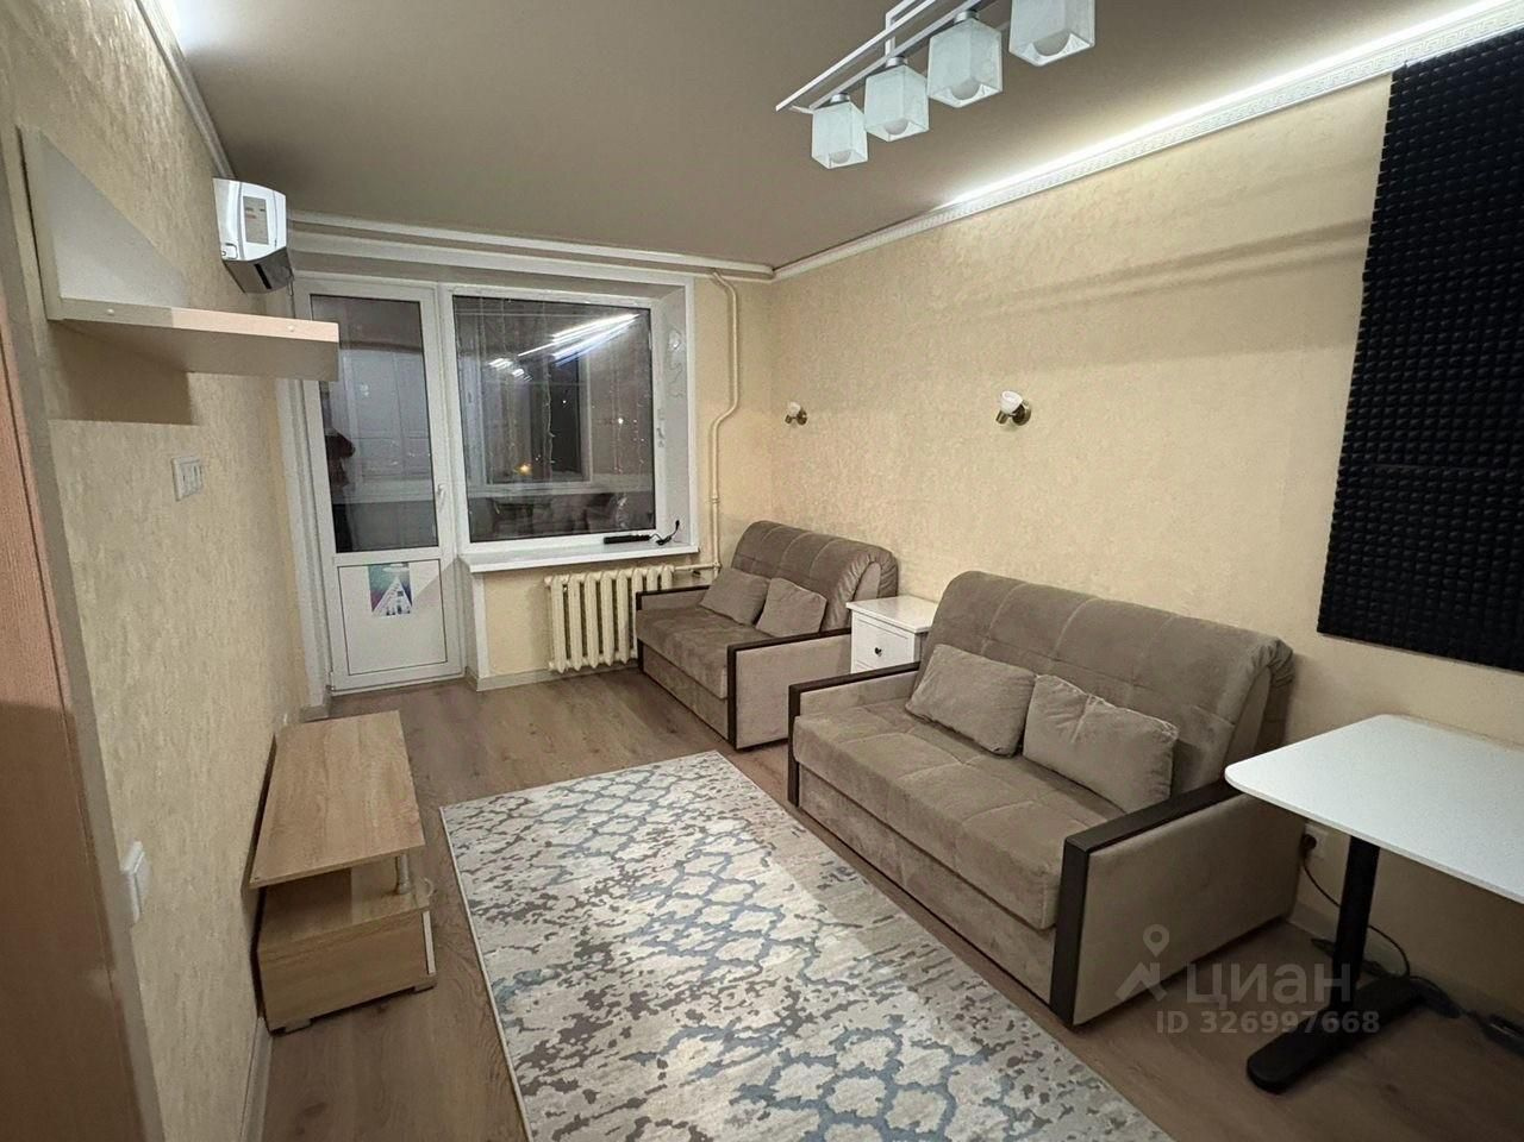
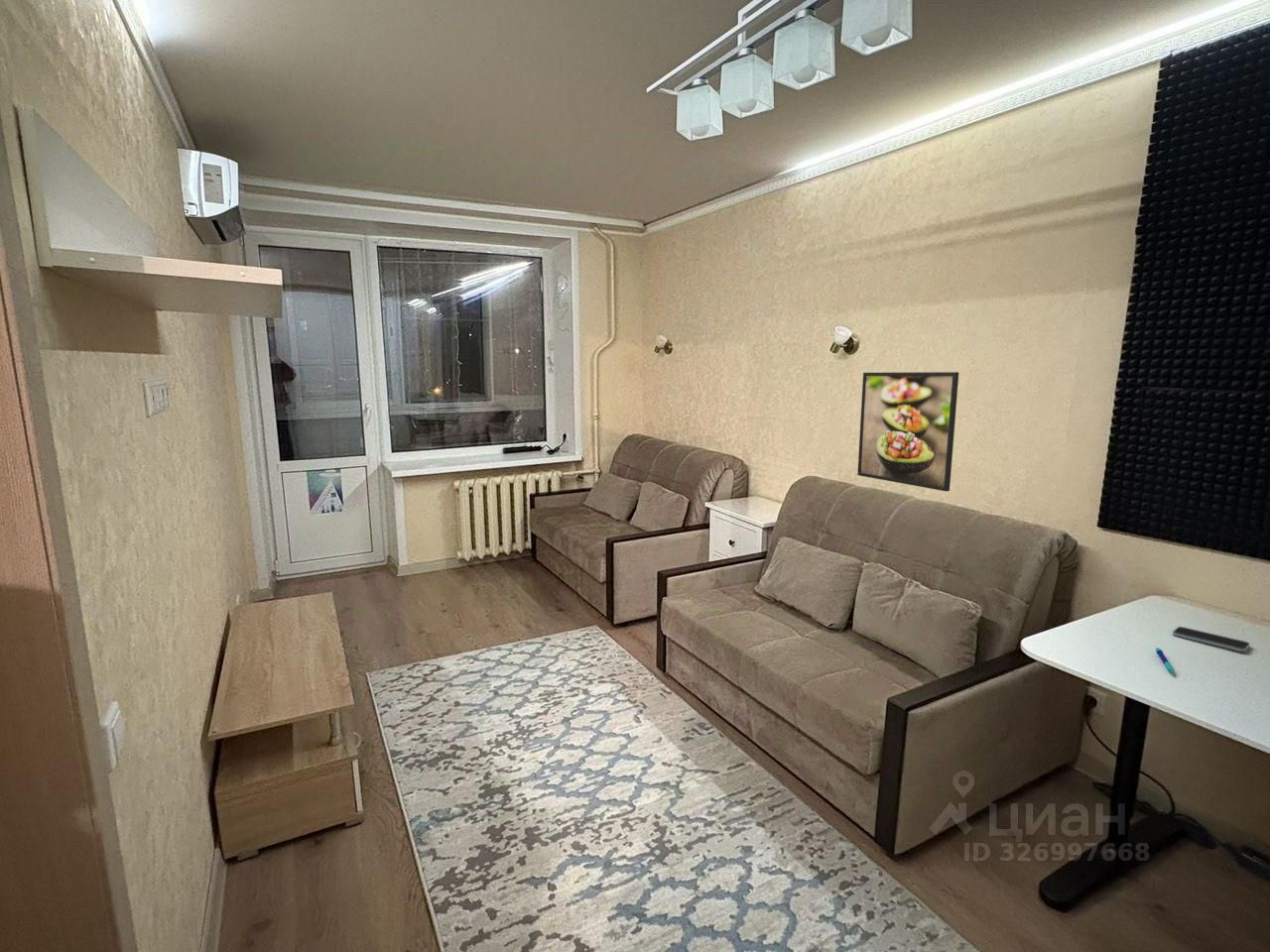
+ pen (1165, 660)
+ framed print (903, 427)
+ smartphone (1209, 639)
